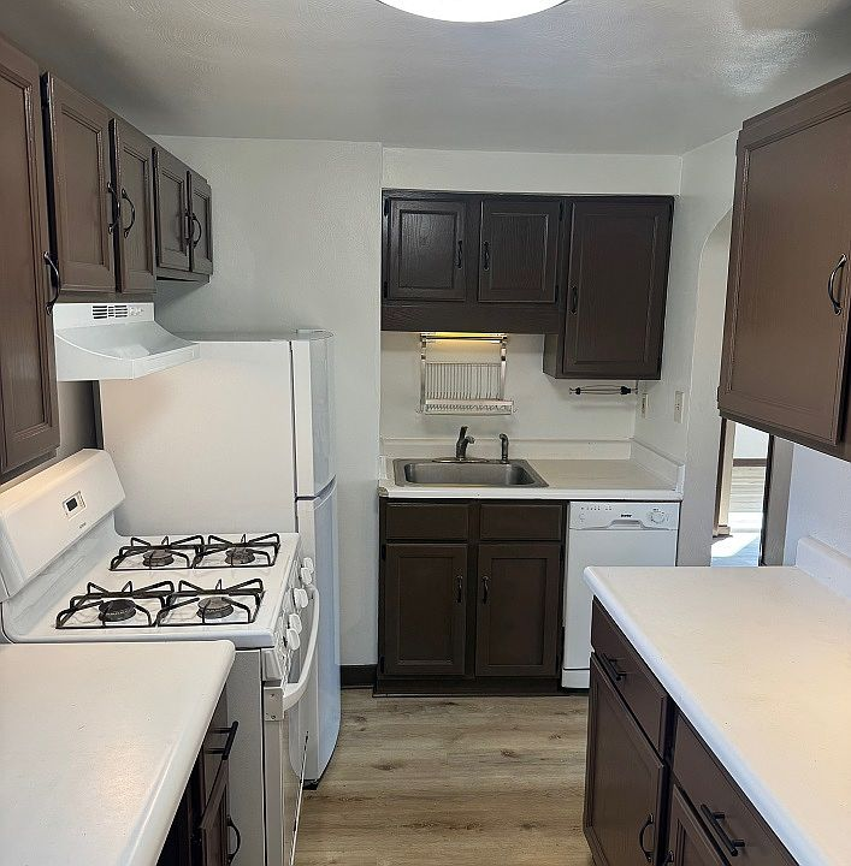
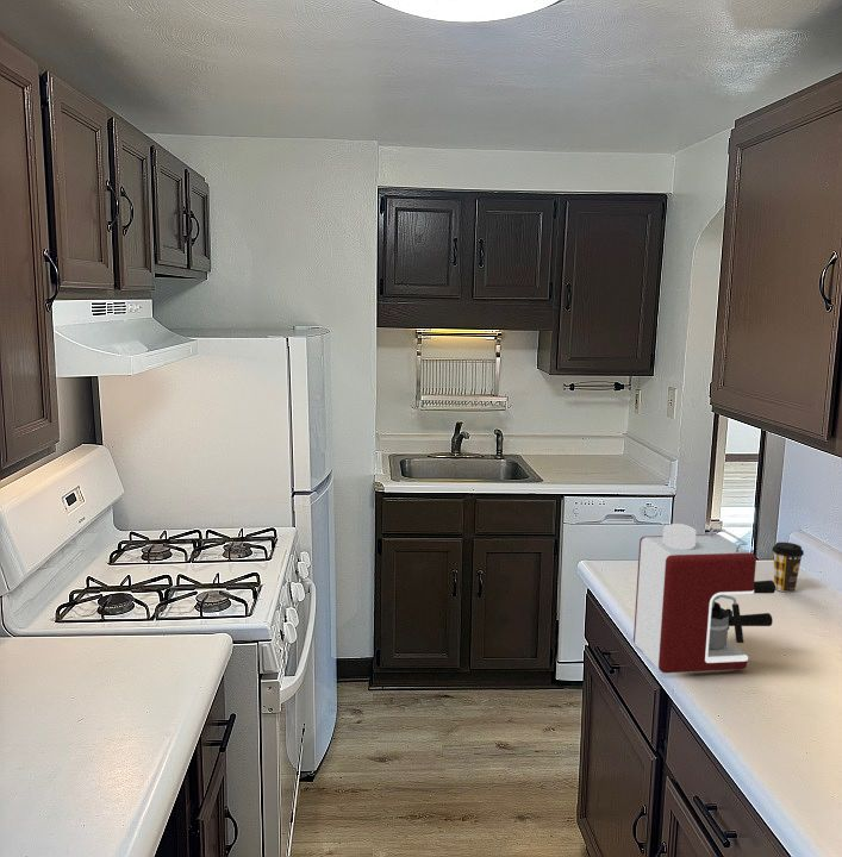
+ coffee maker (711, 590)
+ coffee cup (786, 567)
